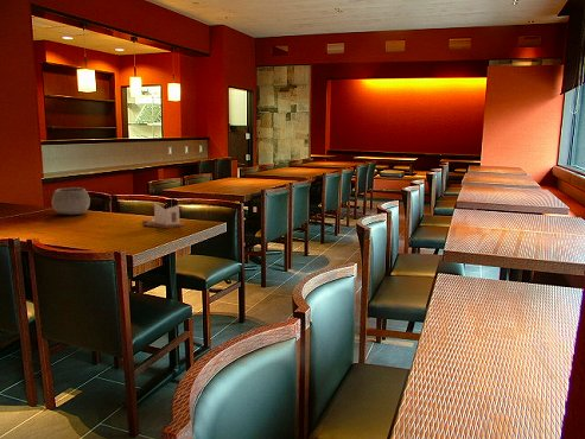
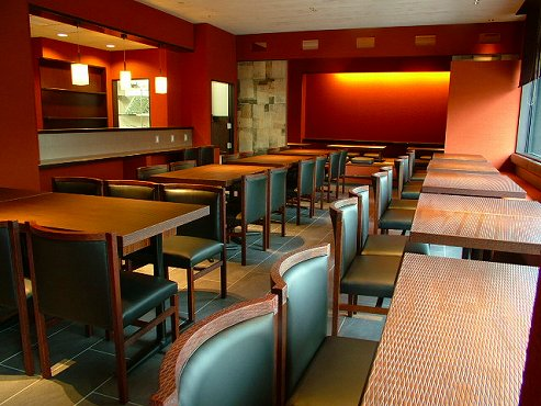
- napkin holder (163, 214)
- bowl (70, 201)
